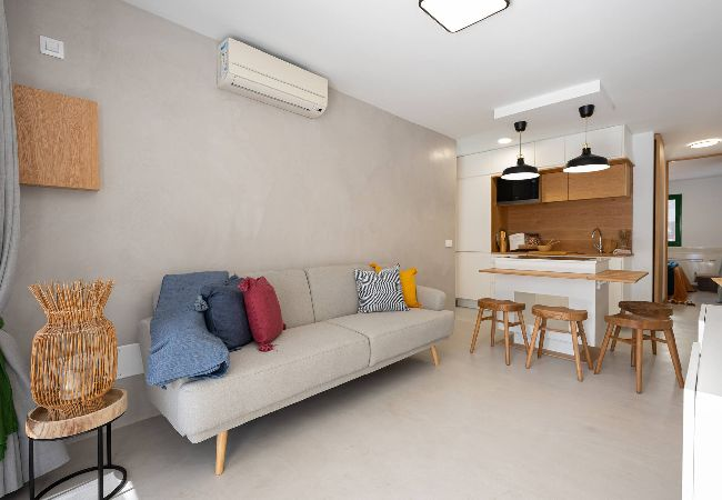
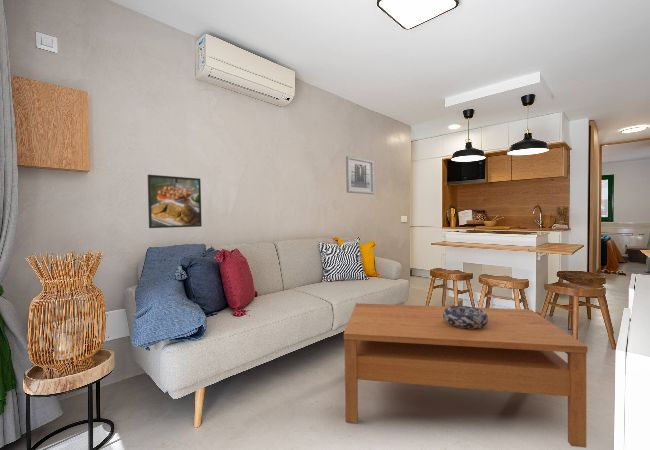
+ decorative bowl (464, 316)
+ coffee table (447, 360)
+ wall art (360, 176)
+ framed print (176, 202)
